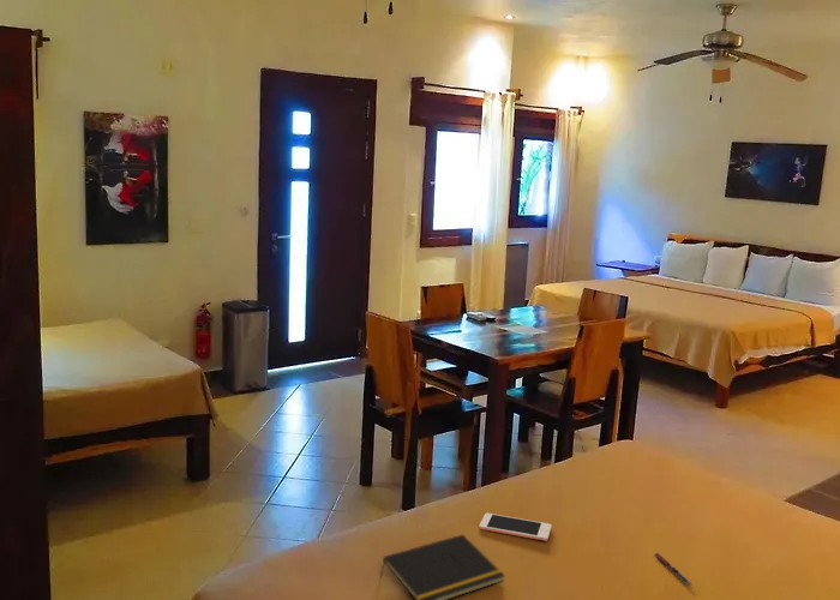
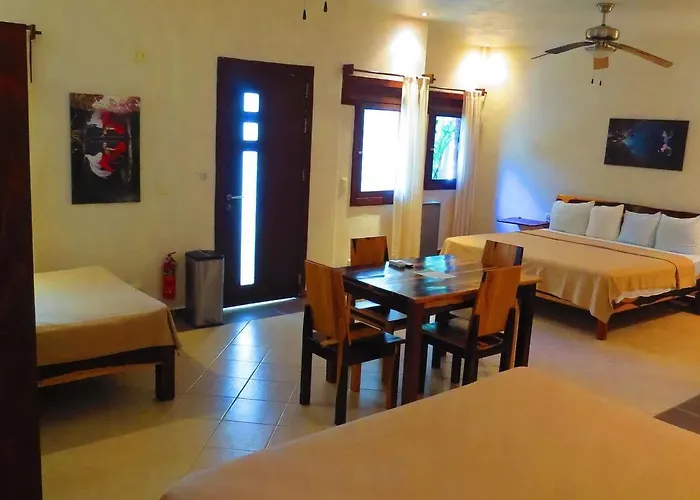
- notepad (444, 568)
- cell phone (515, 526)
- pen (672, 568)
